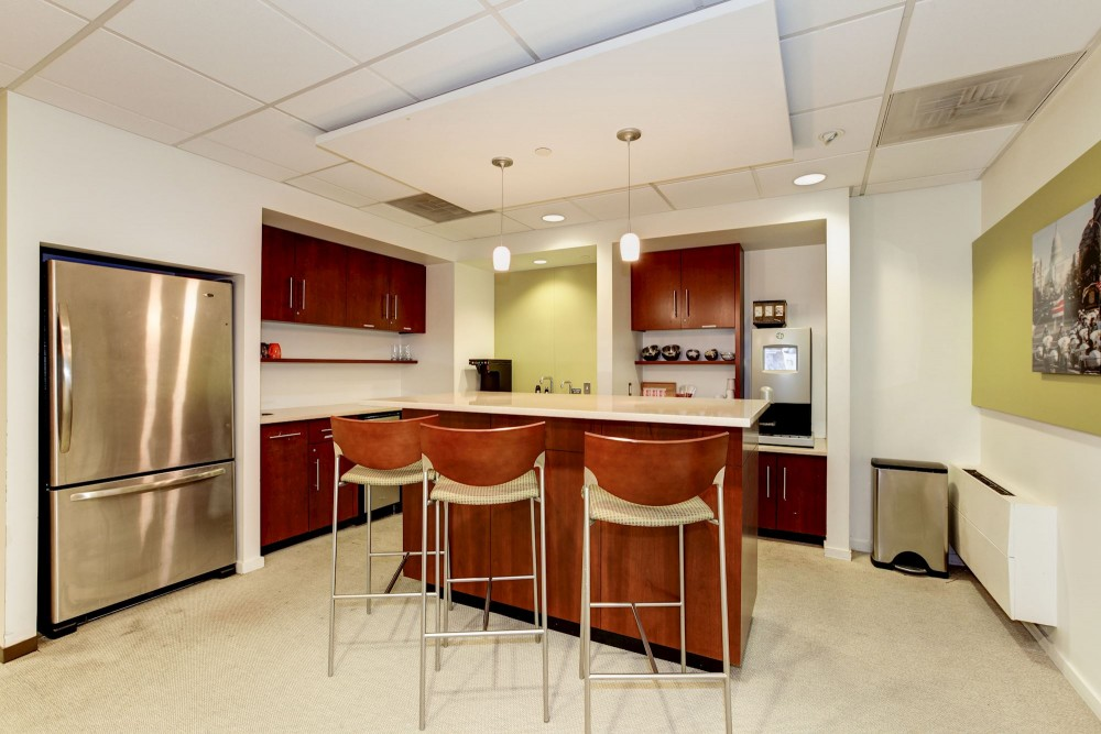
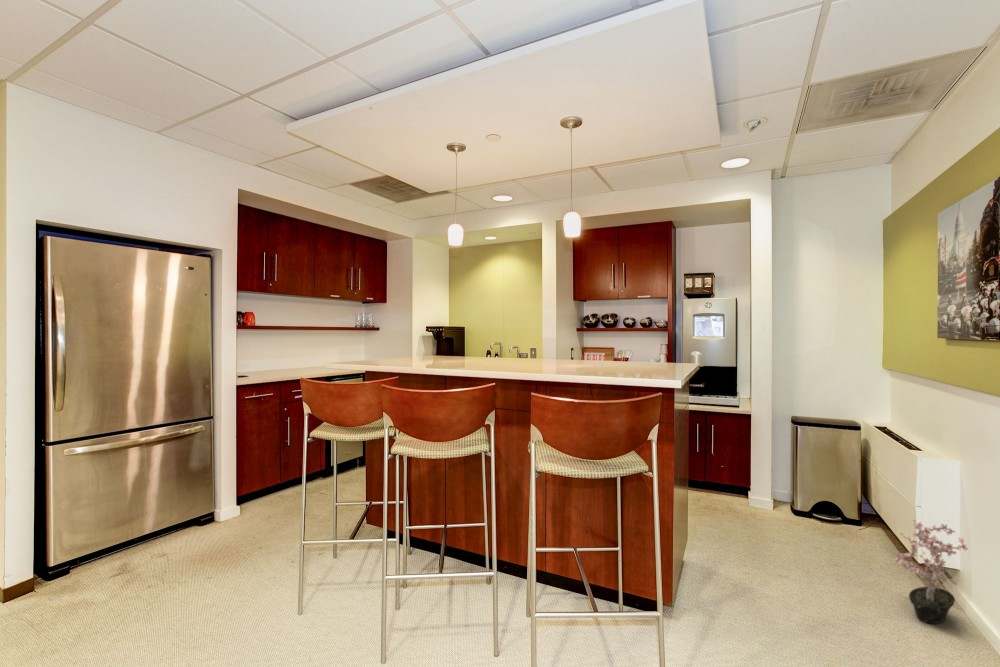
+ potted plant (927, 563)
